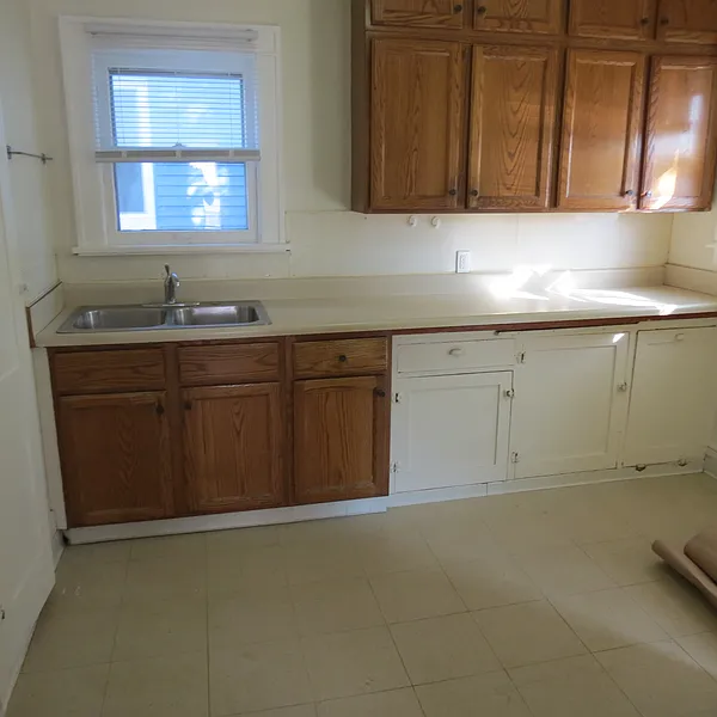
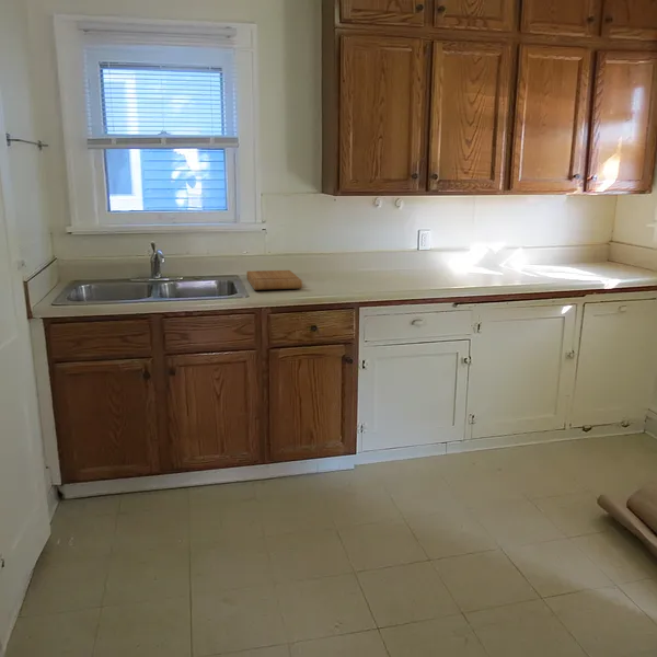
+ cutting board (273, 279)
